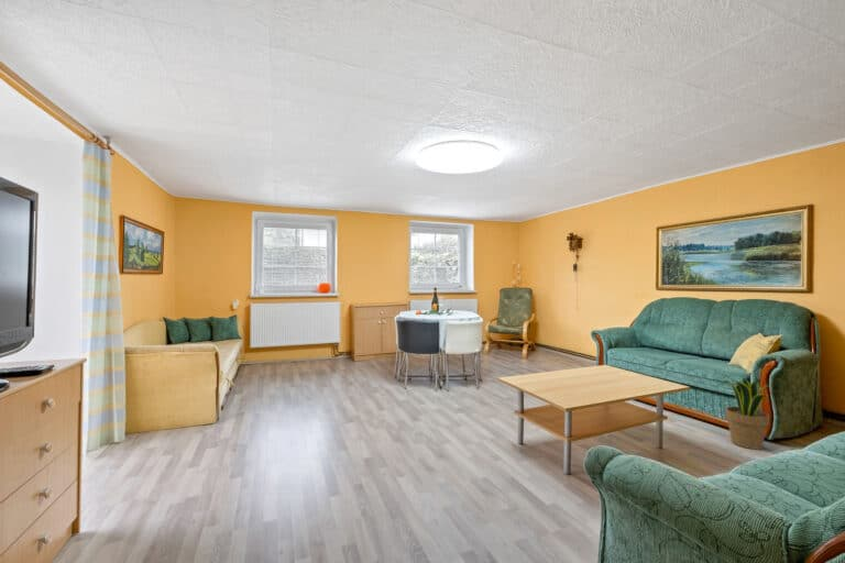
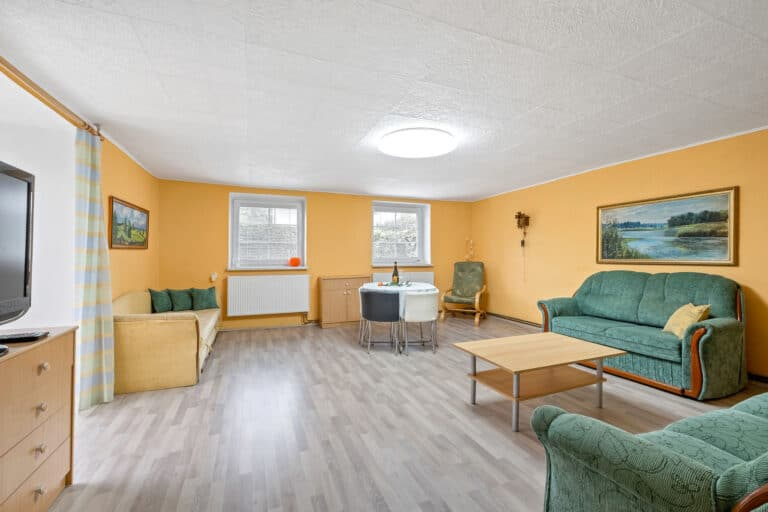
- potted plant (747, 411)
